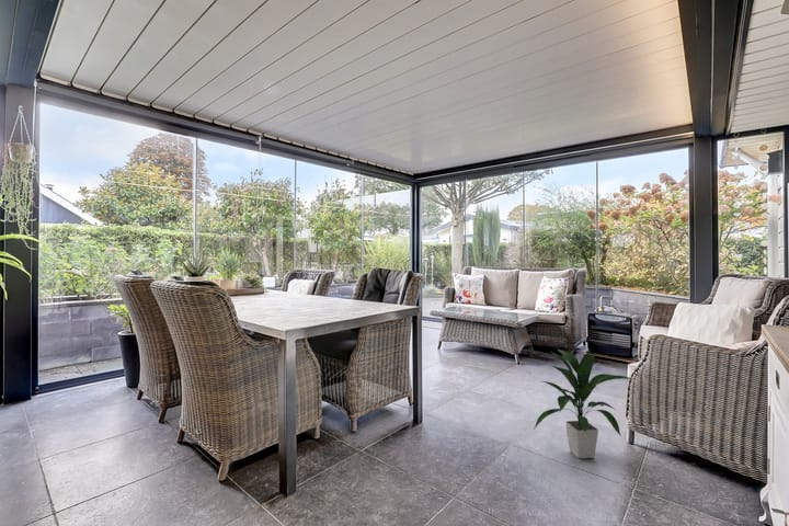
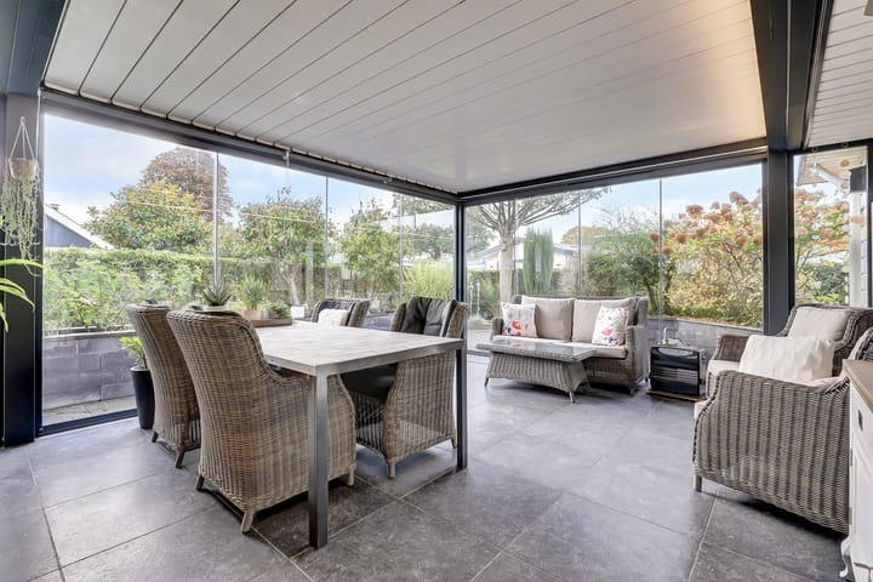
- indoor plant (576, 399)
